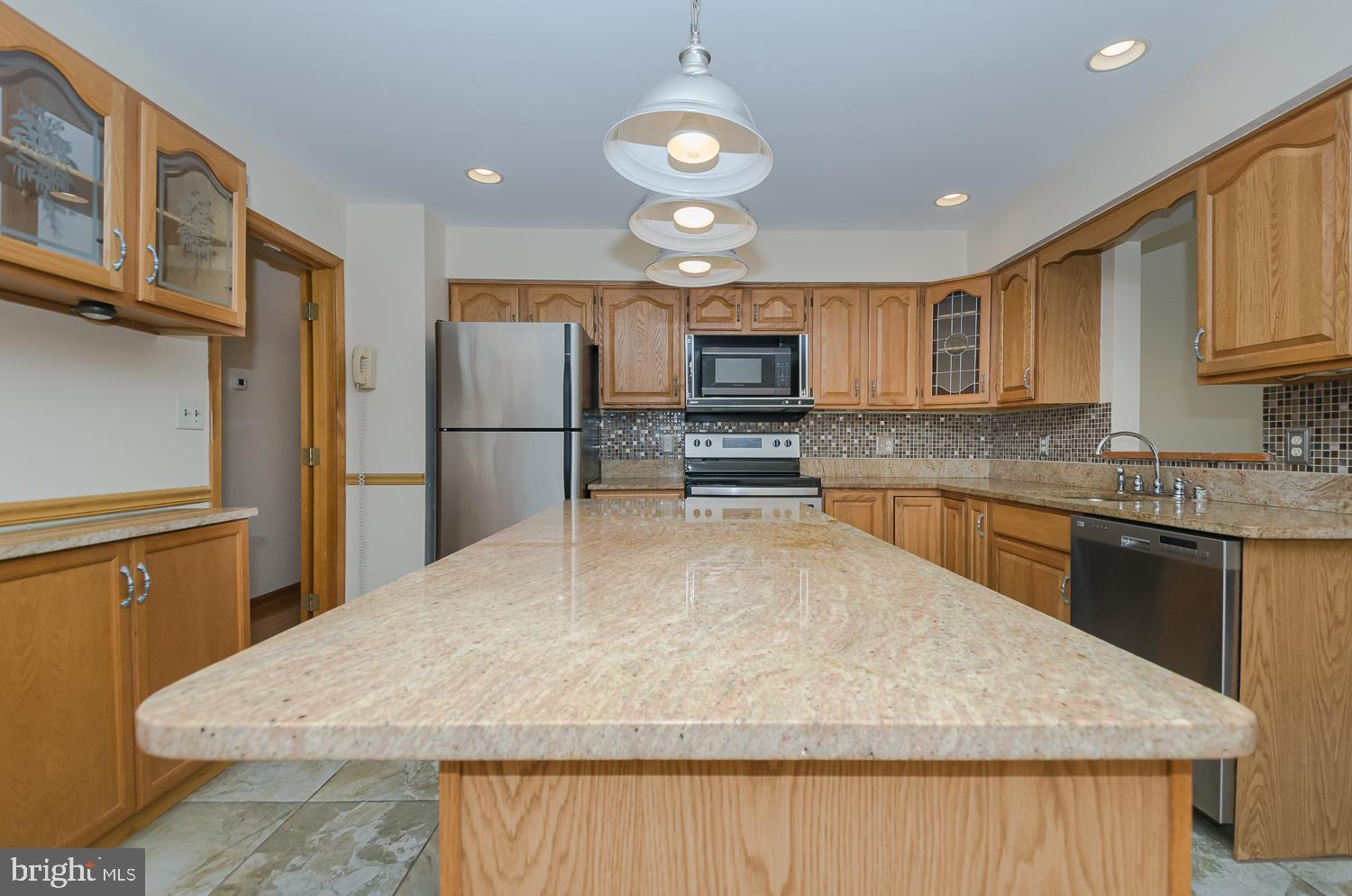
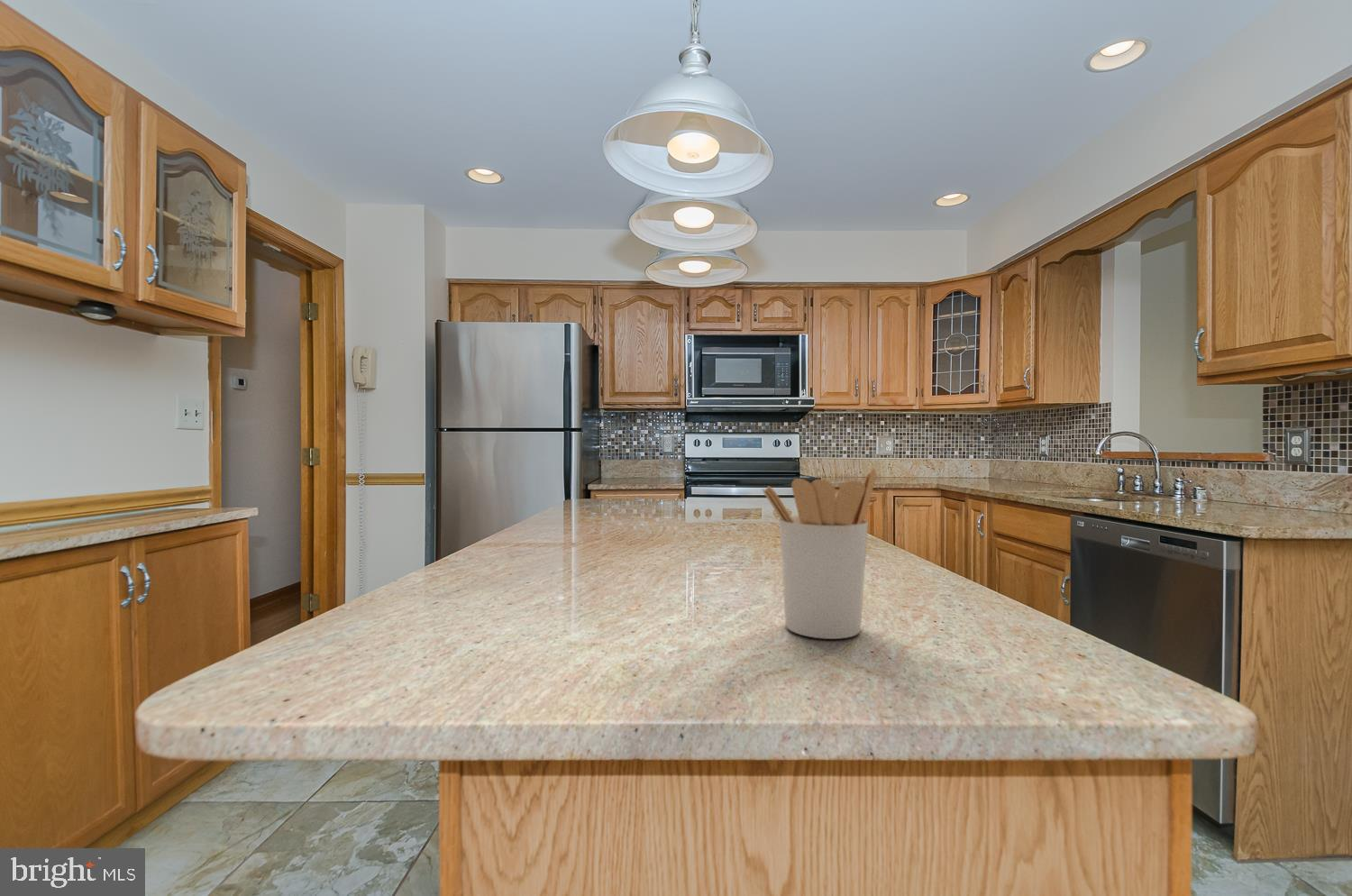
+ utensil holder (824, 551)
